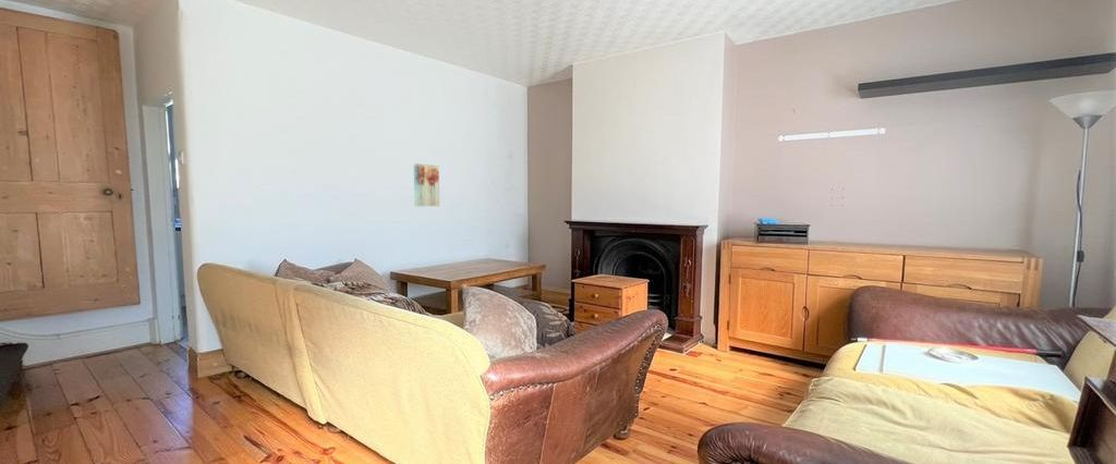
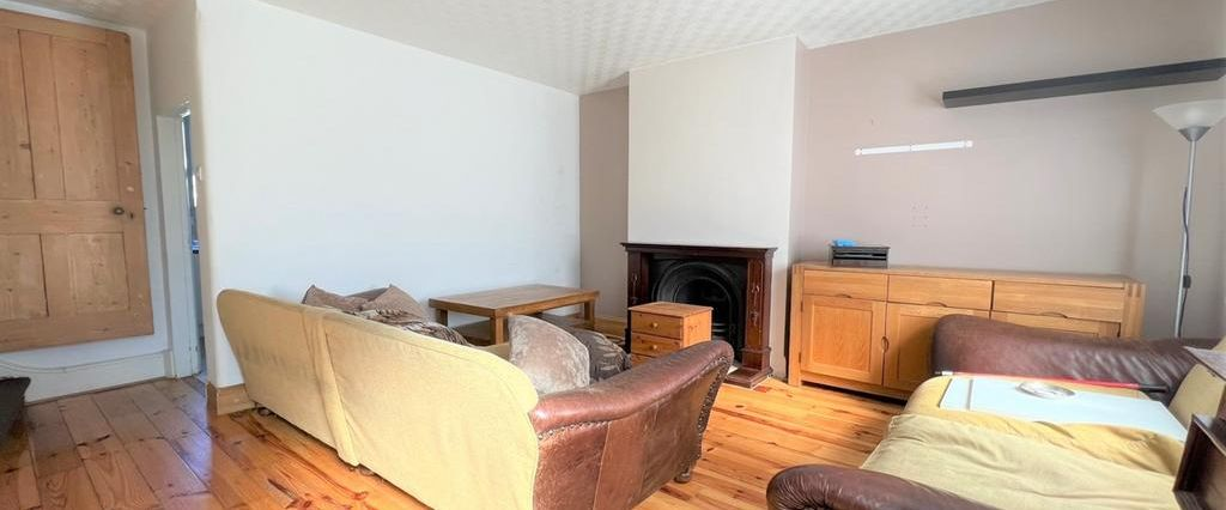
- wall art (426, 185)
